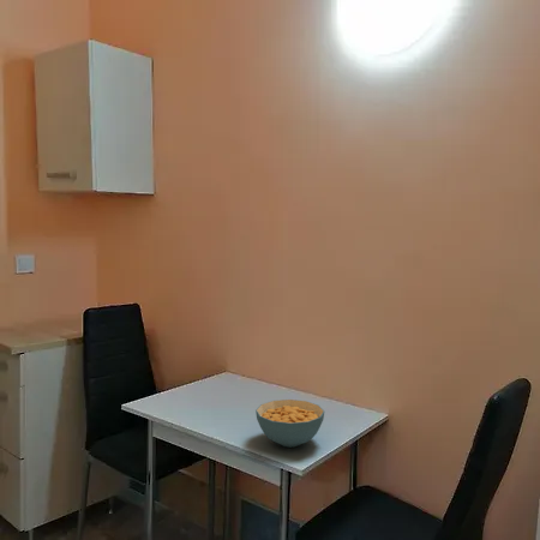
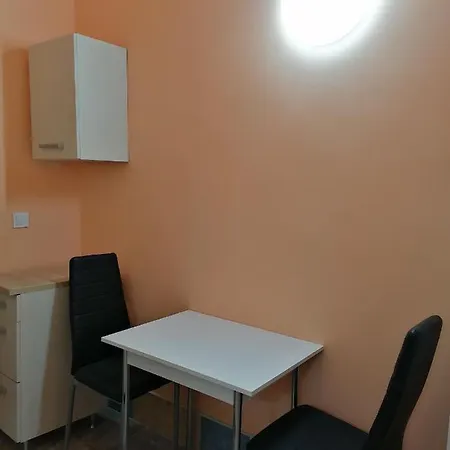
- cereal bowl (289, 426)
